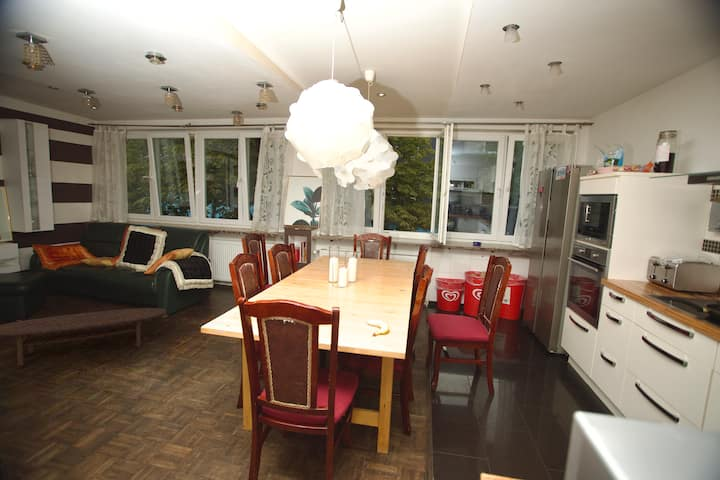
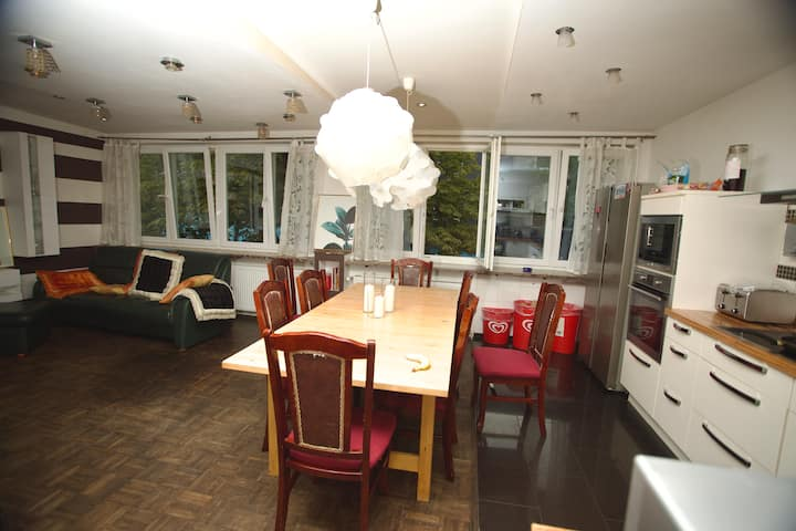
- coffee table (85, 334)
